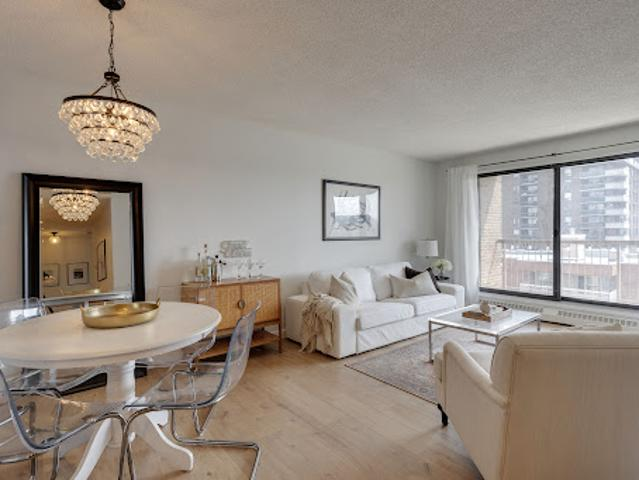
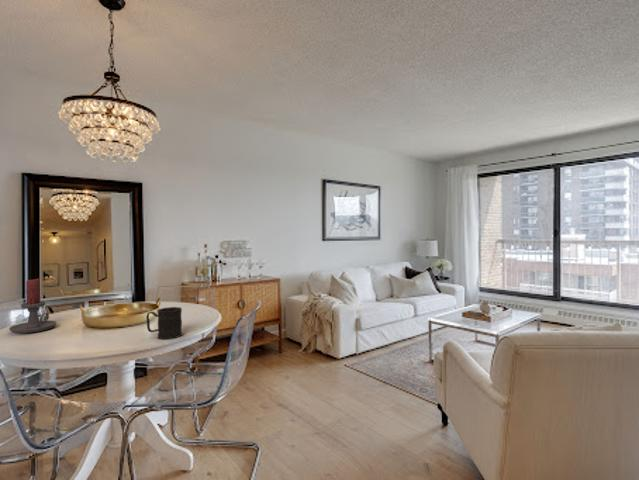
+ candle holder (36, 302)
+ mug (164, 322)
